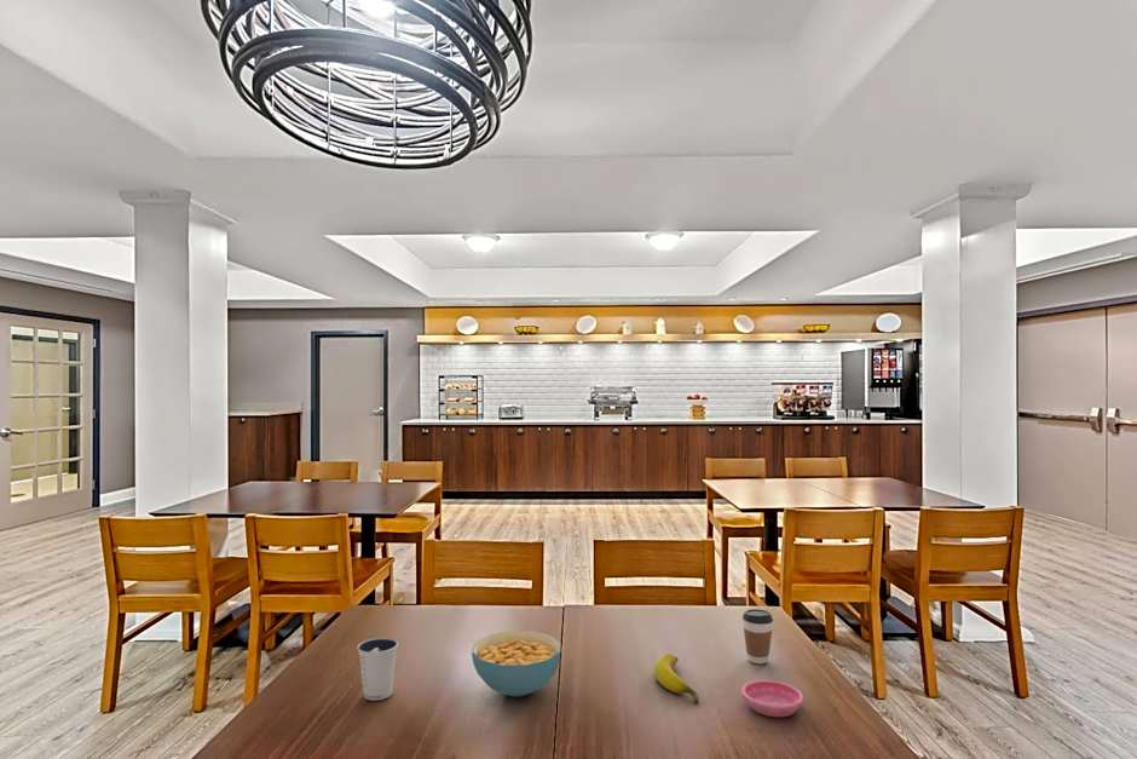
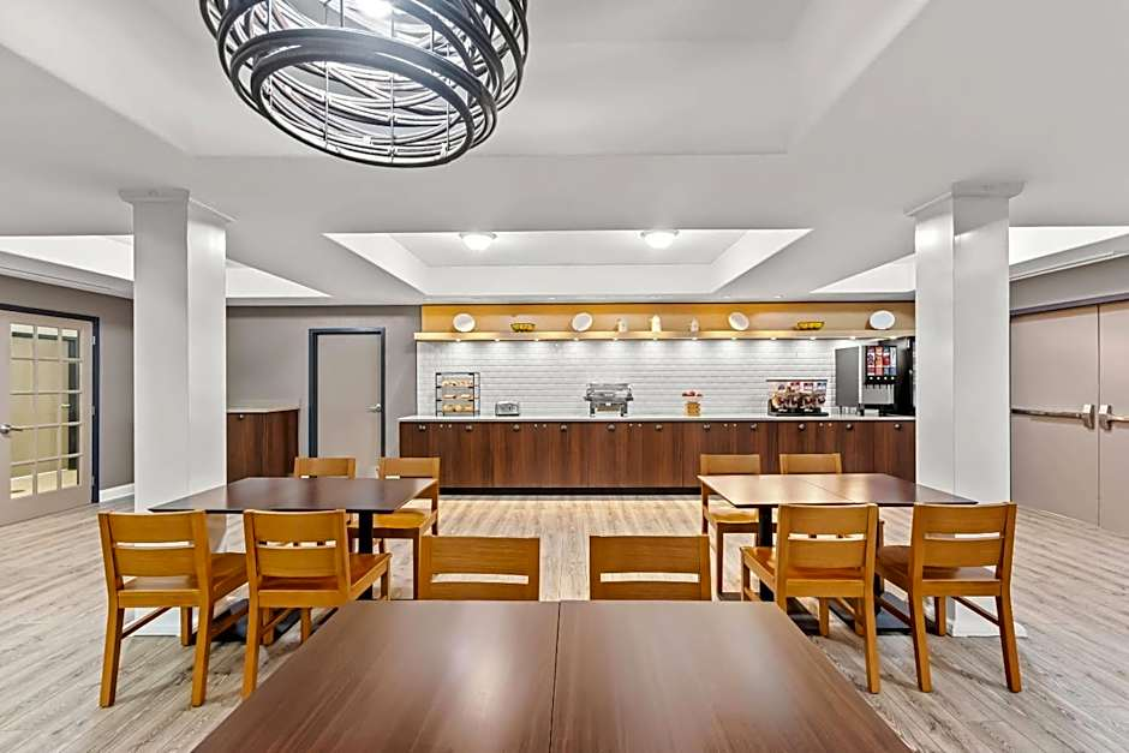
- cereal bowl (516, 668)
- coffee cup (757, 636)
- saucer (772, 698)
- banana (674, 673)
- dixie cup (377, 669)
